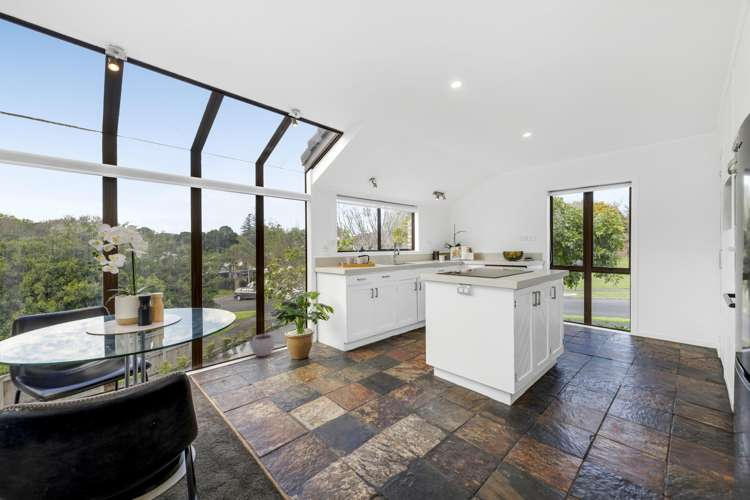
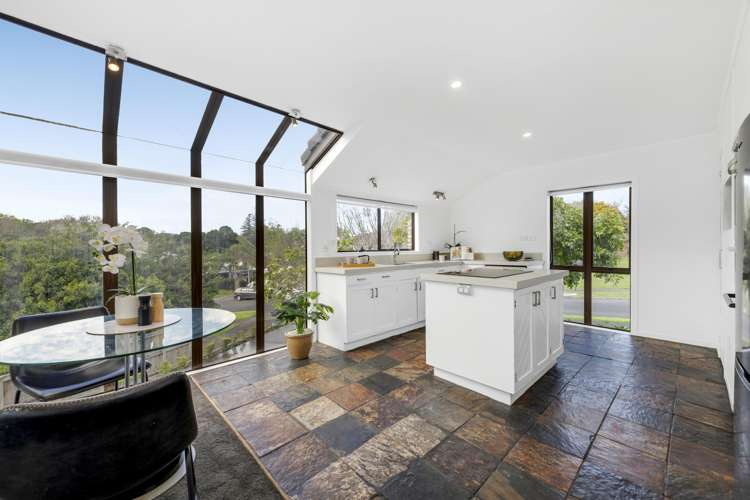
- plant pot (263, 341)
